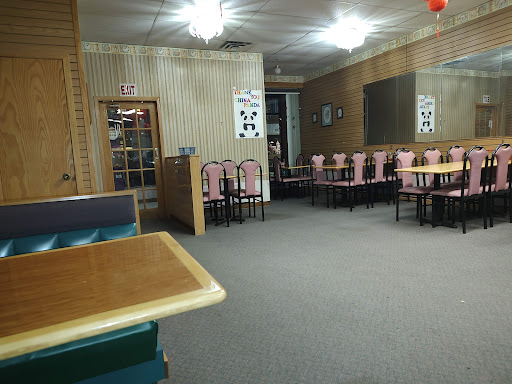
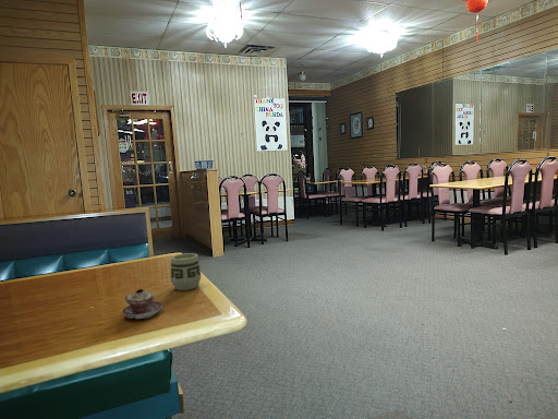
+ teacup (142, 301)
+ cup (185, 271)
